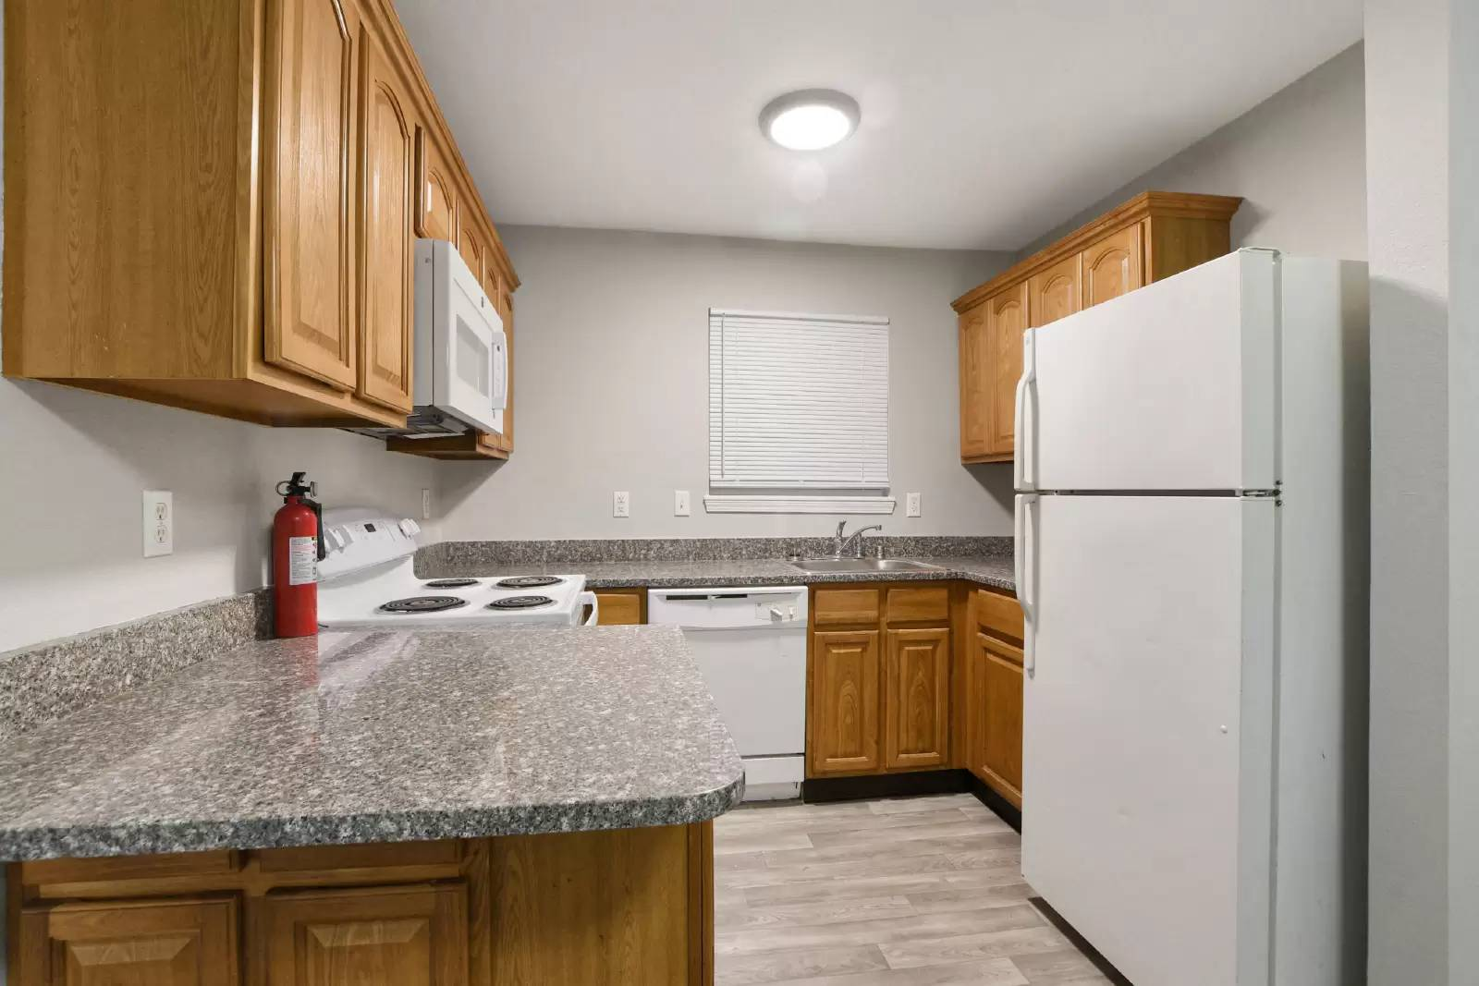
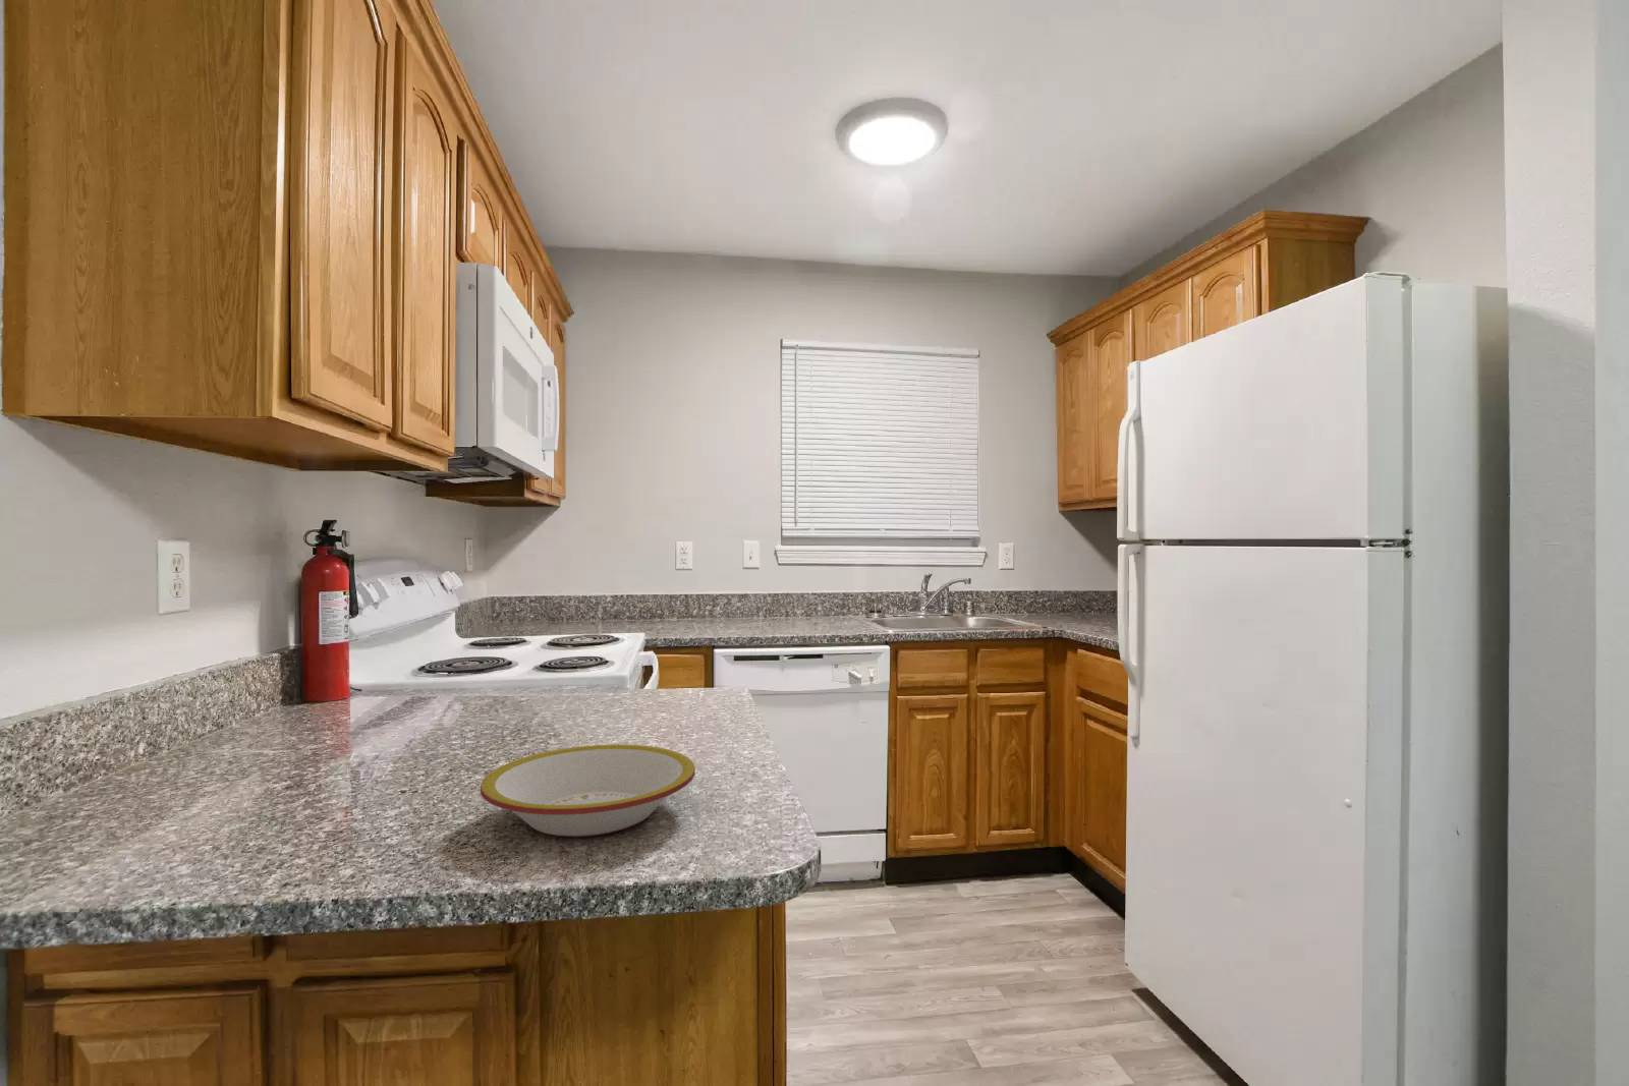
+ bowl (591, 793)
